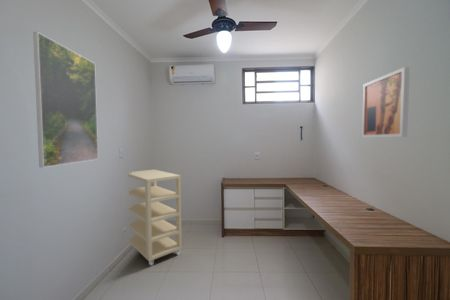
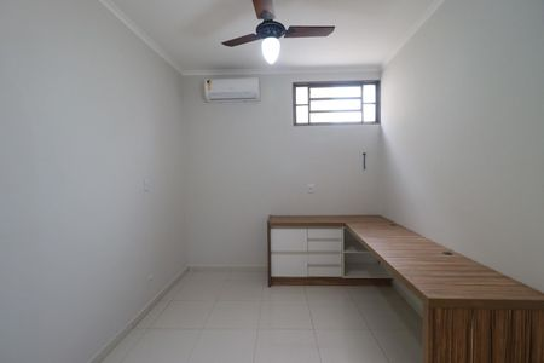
- wall art (382, 107)
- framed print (71, 107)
- shelving unit (152, 212)
